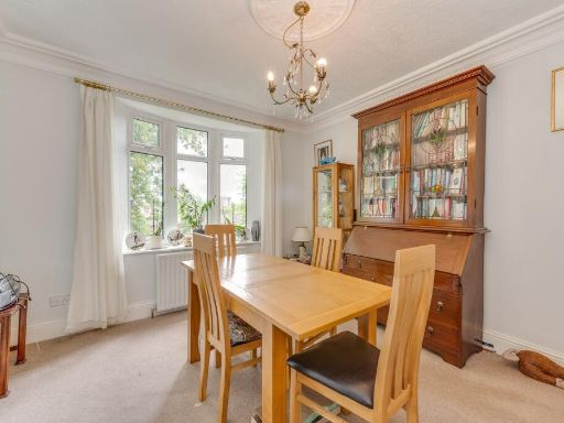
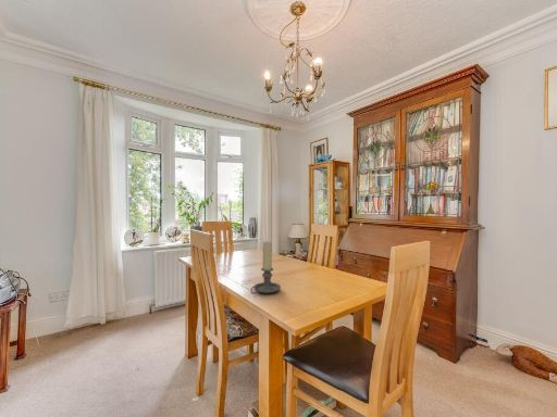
+ candle holder (264, 266)
